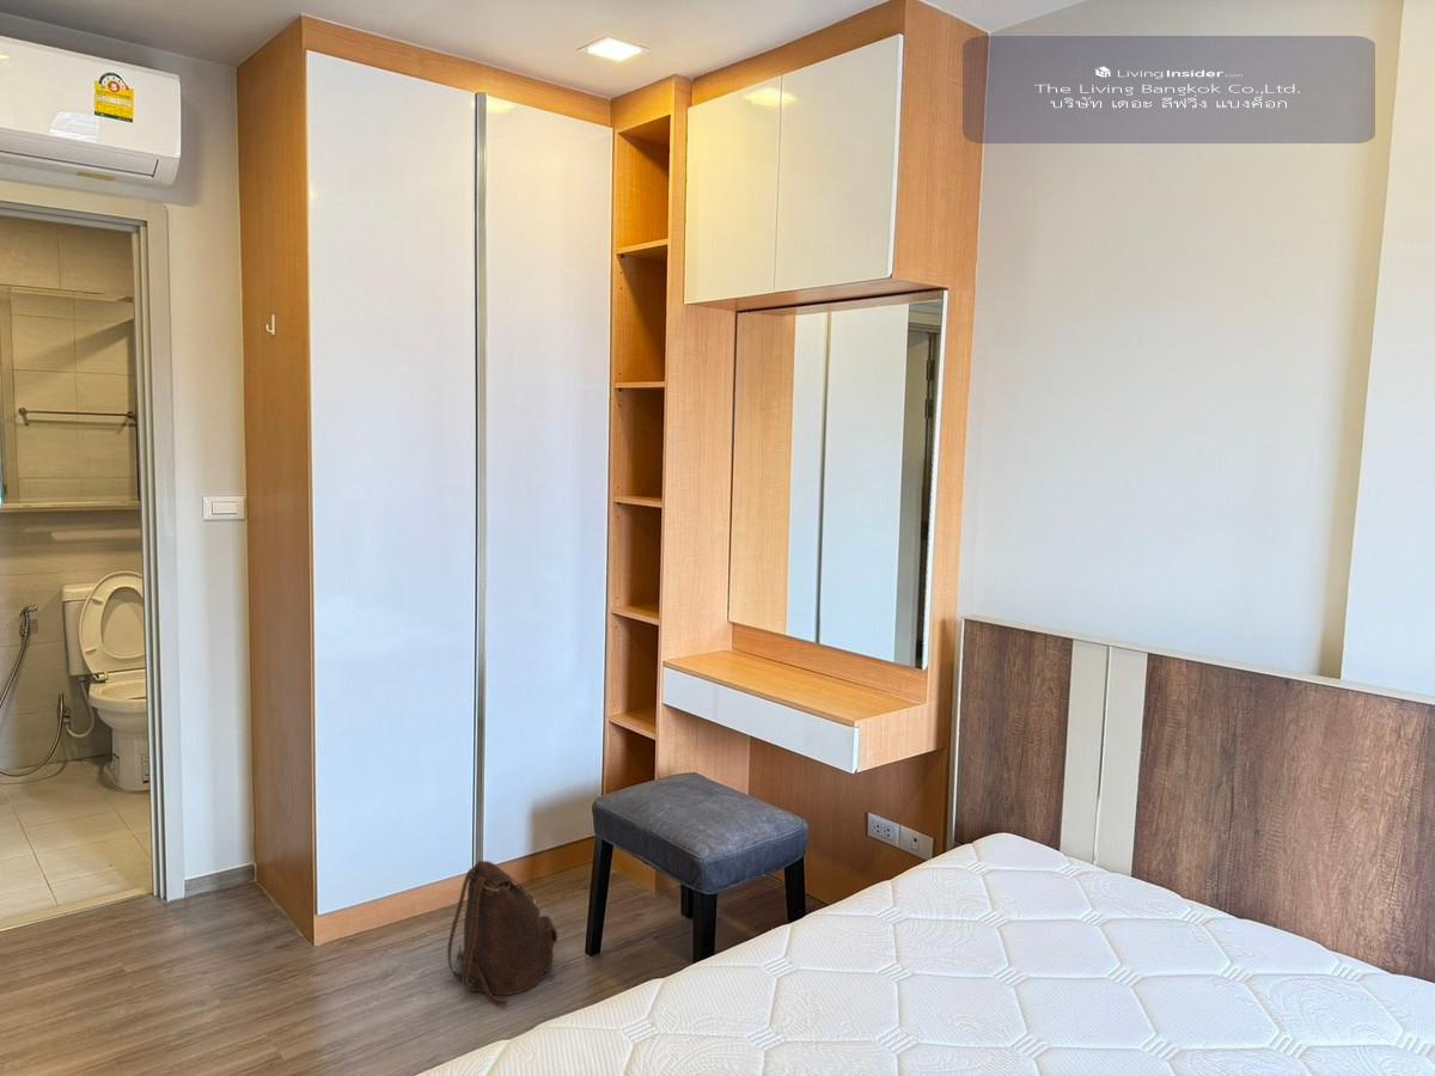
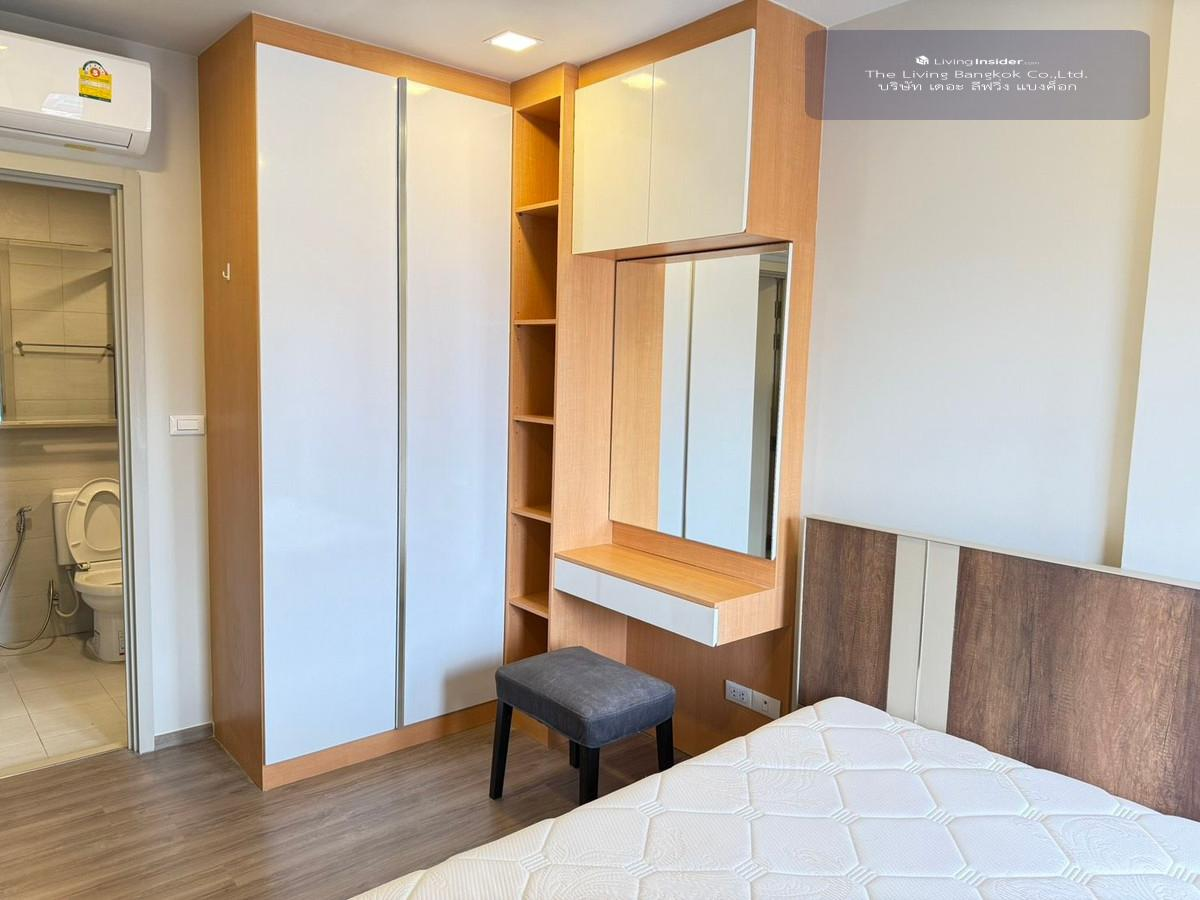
- backpack (501, 913)
